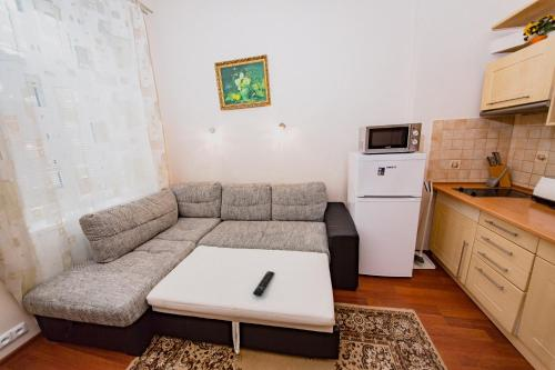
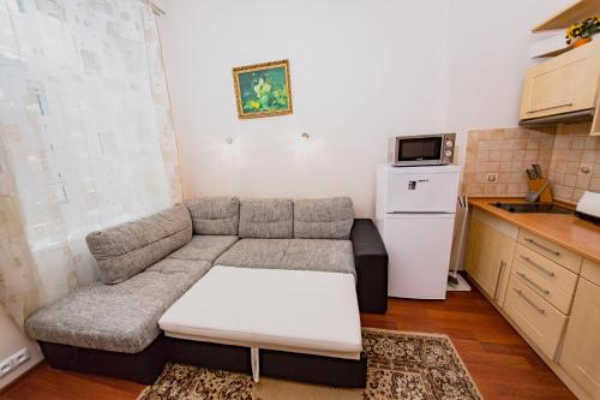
- remote control (264, 282)
